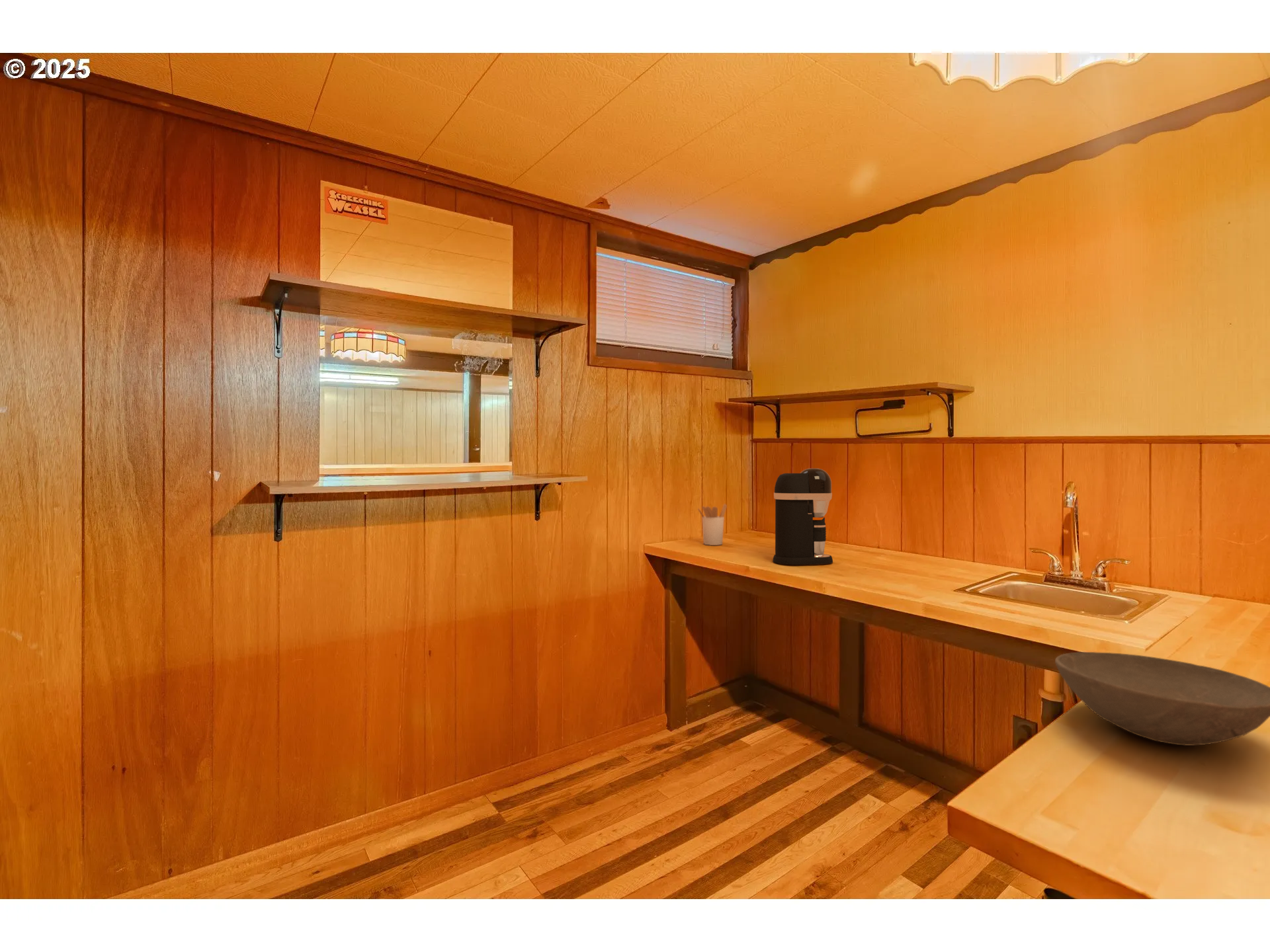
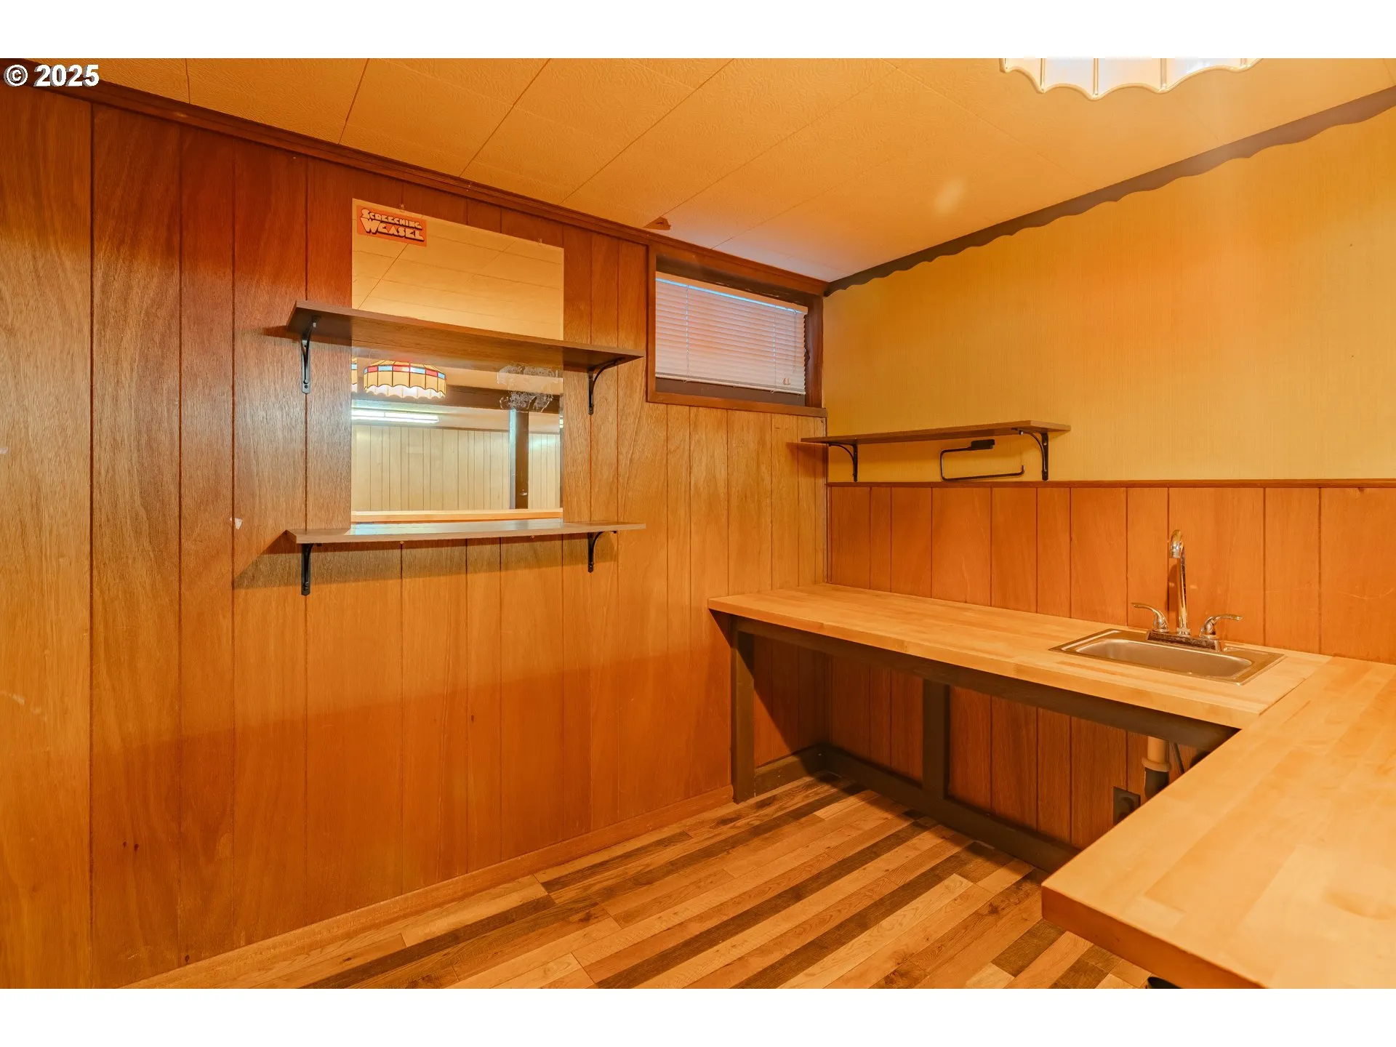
- bowl (1159, 703)
- utensil holder (712, 524)
- coffee maker (802, 515)
